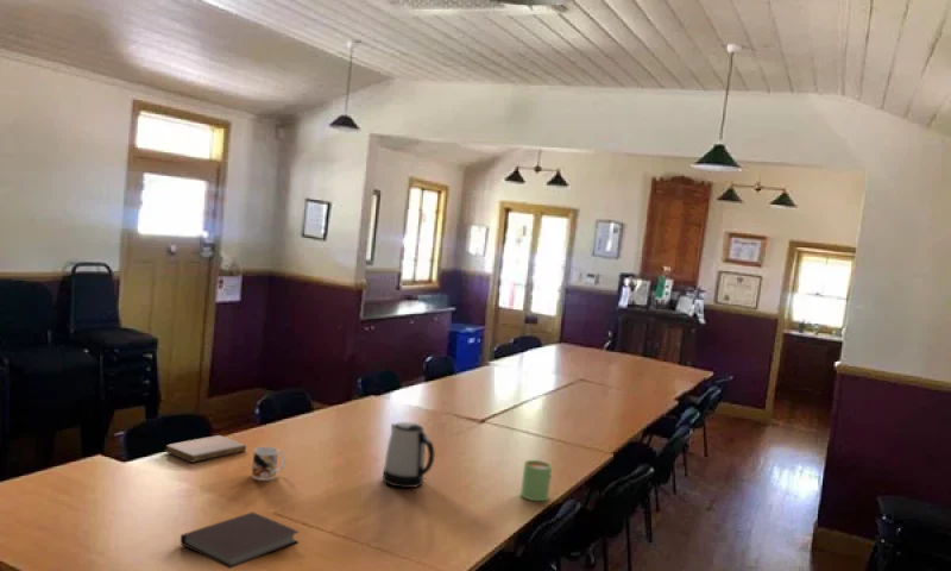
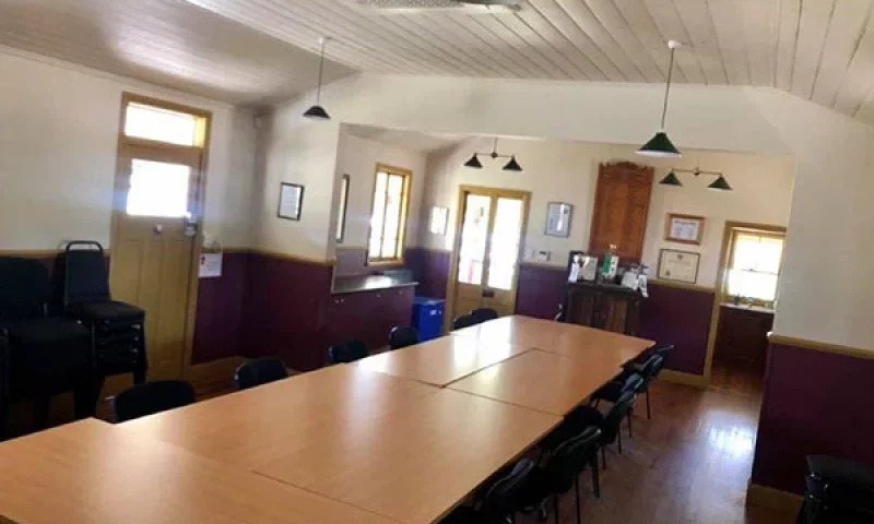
- notebook (240, 538)
- mug (269, 463)
- mug (535, 478)
- notebook (206, 447)
- kettle (410, 453)
